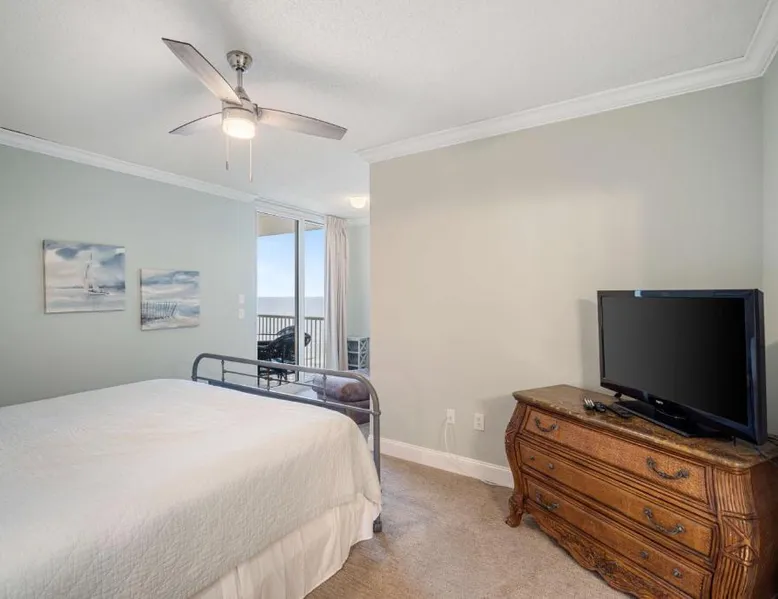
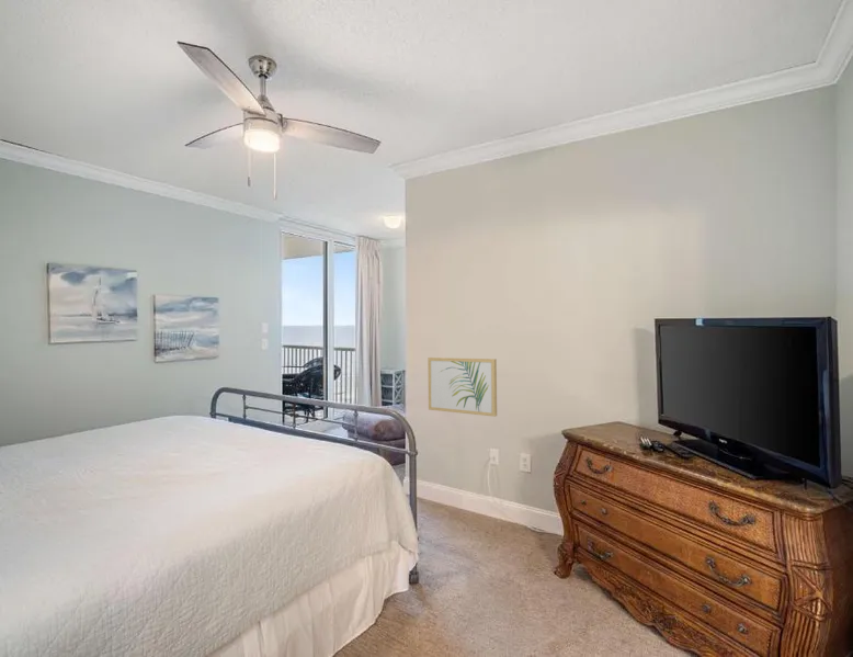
+ wall art (460, 385)
